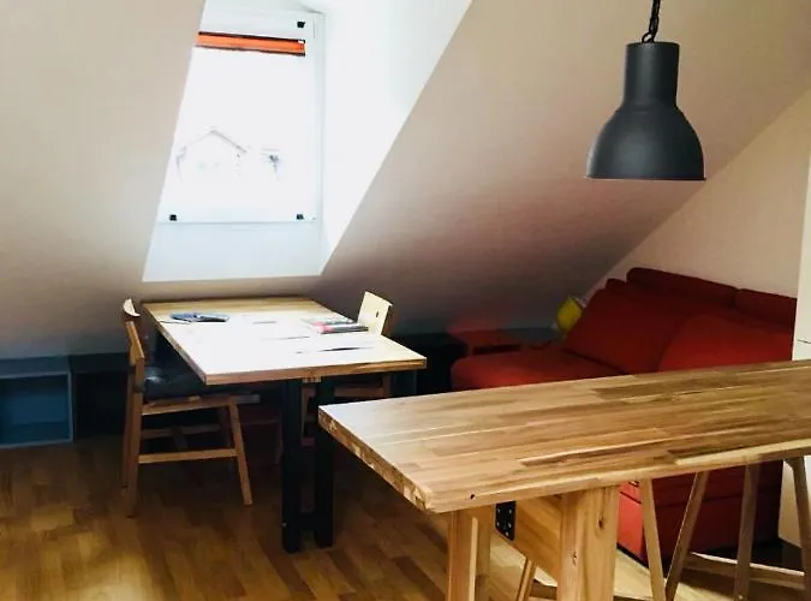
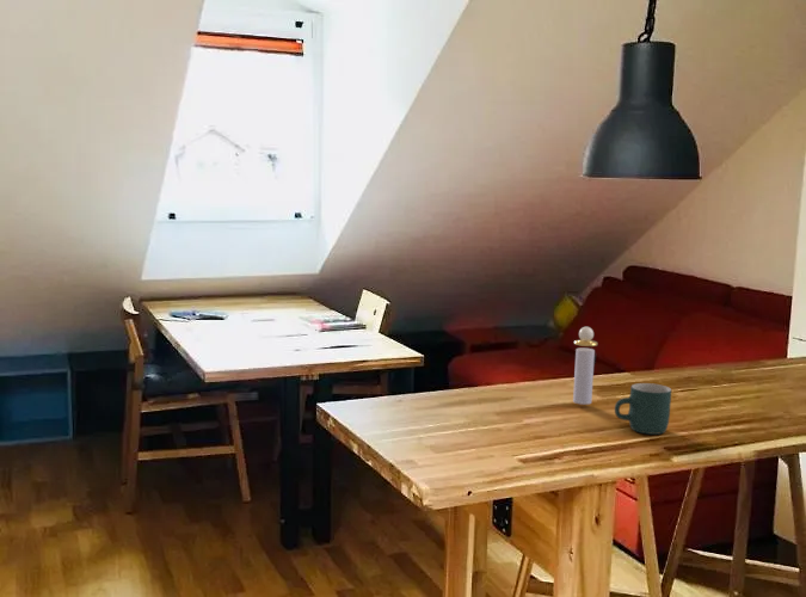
+ mug (644, 410)
+ perfume bottle (584, 365)
